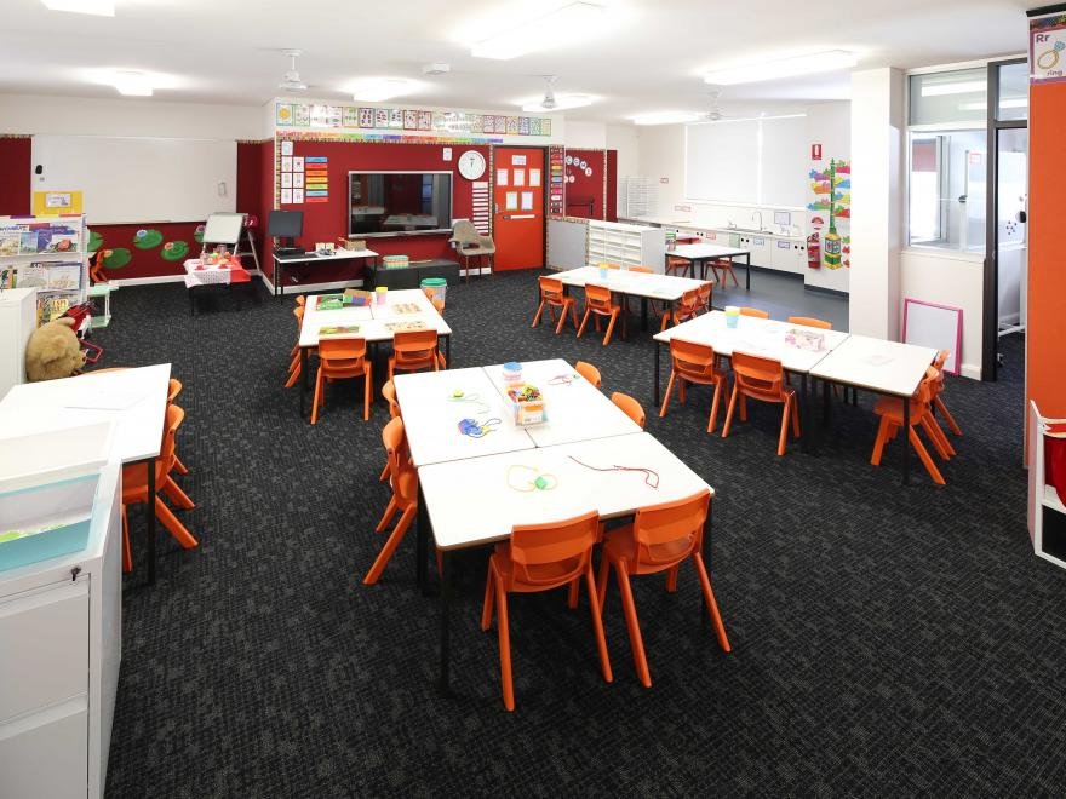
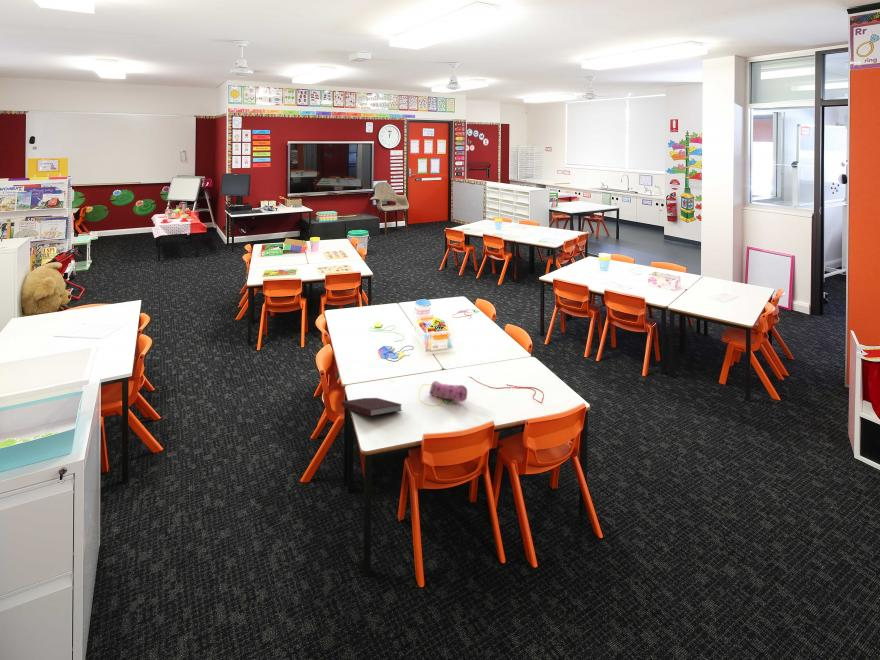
+ pencil case (448, 391)
+ notebook (371, 406)
